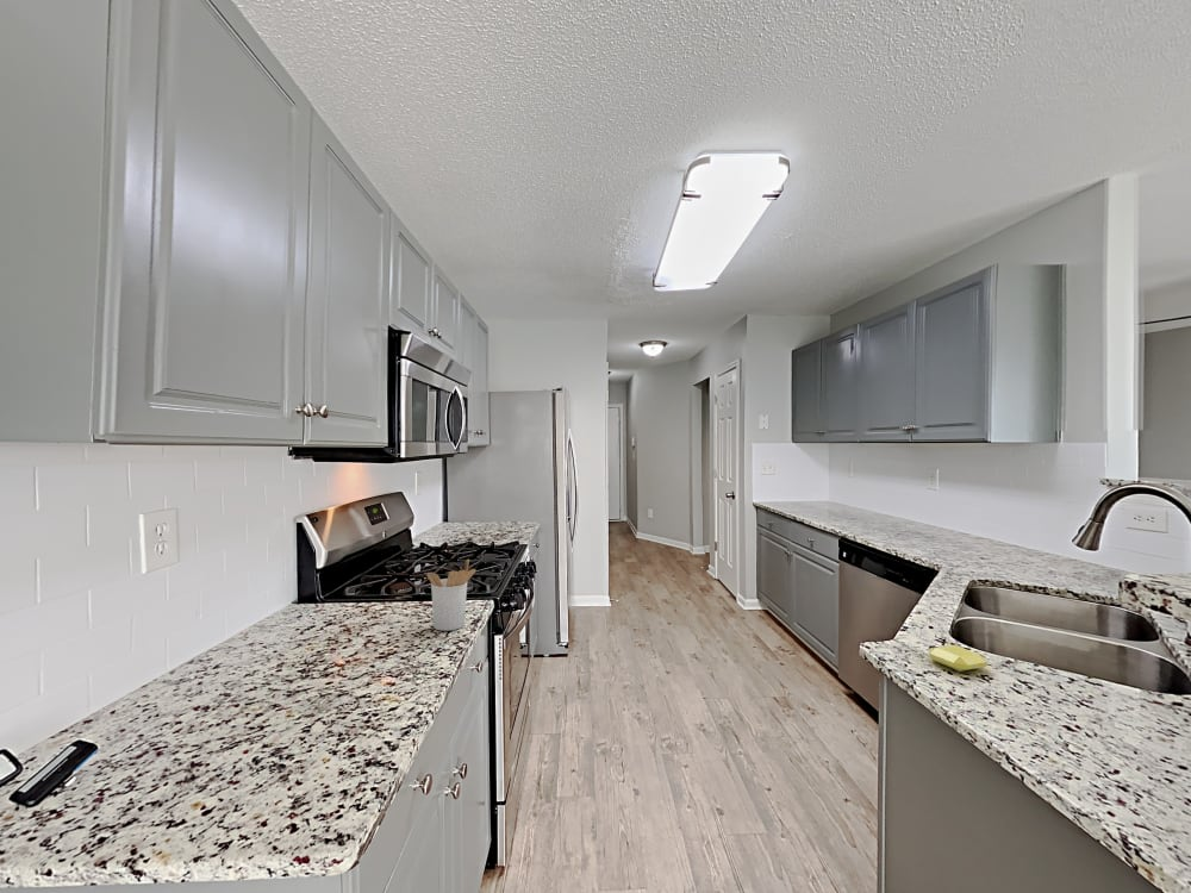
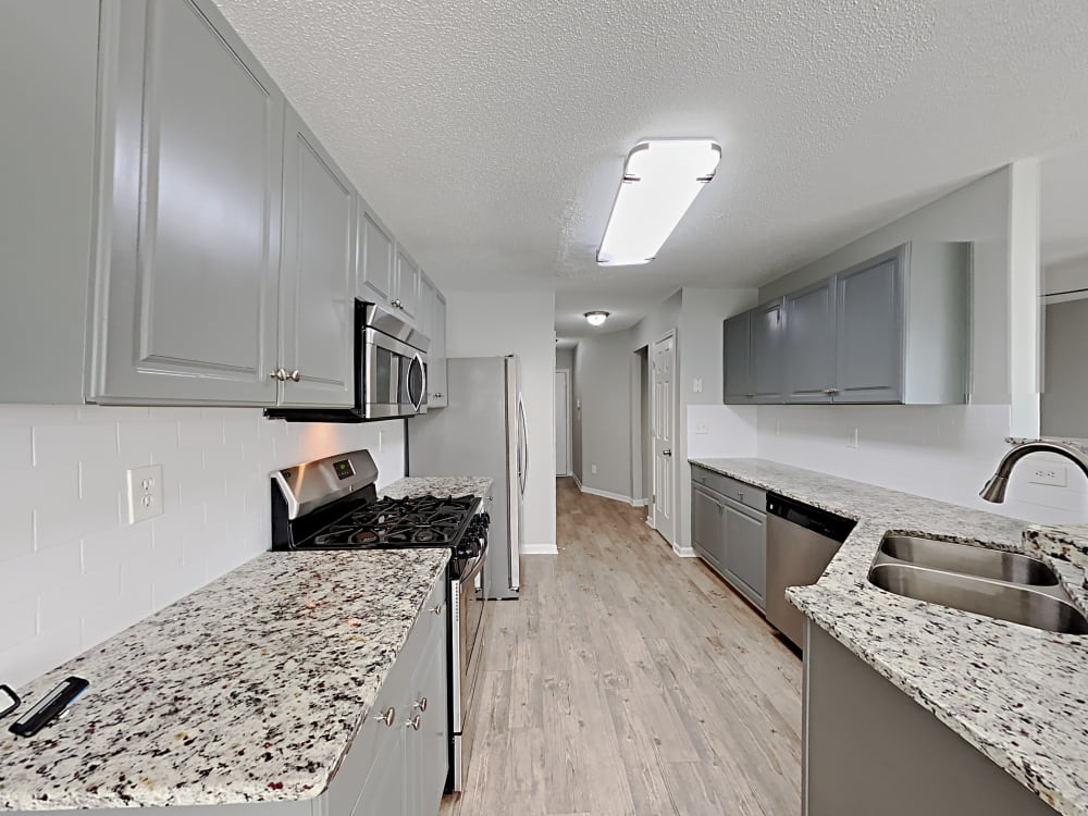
- utensil holder (453, 595)
- soap bar (956, 657)
